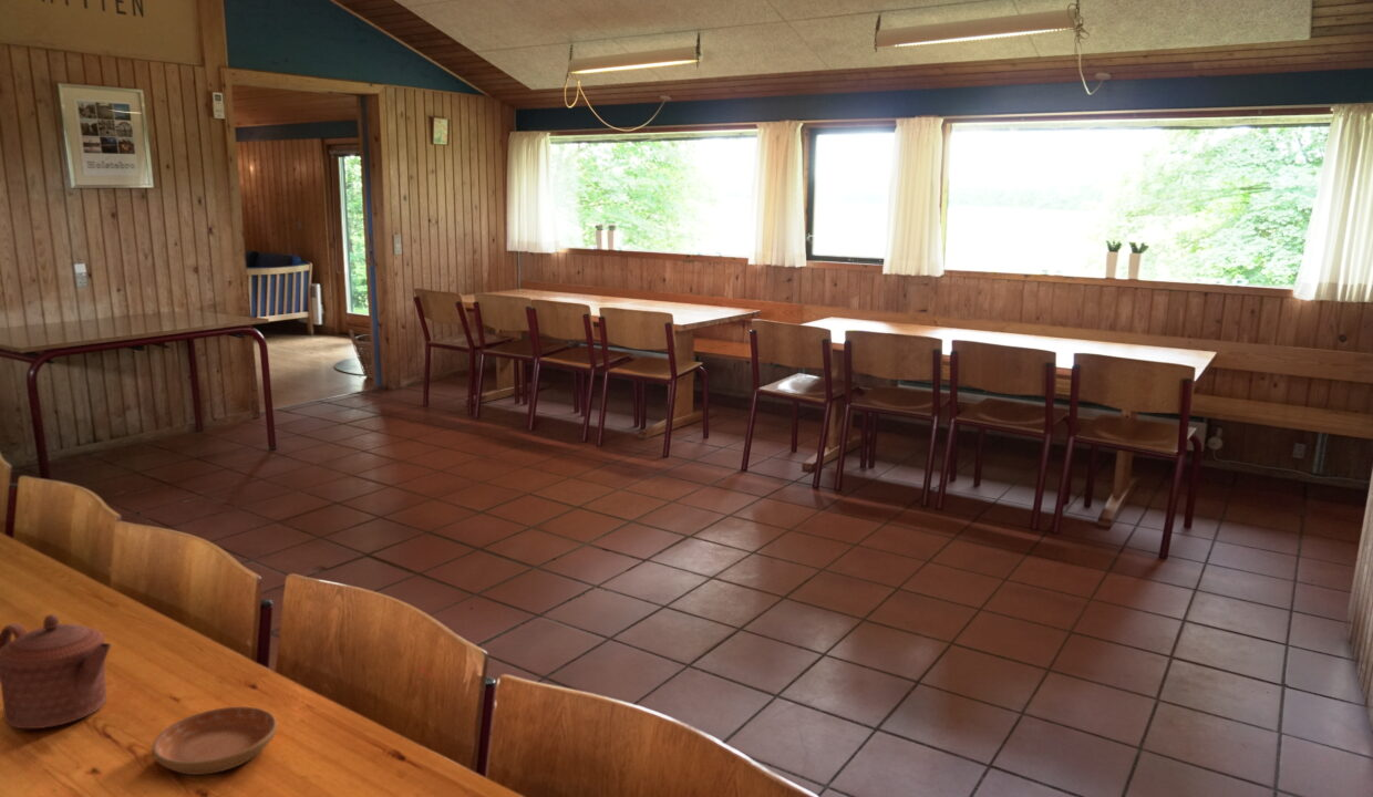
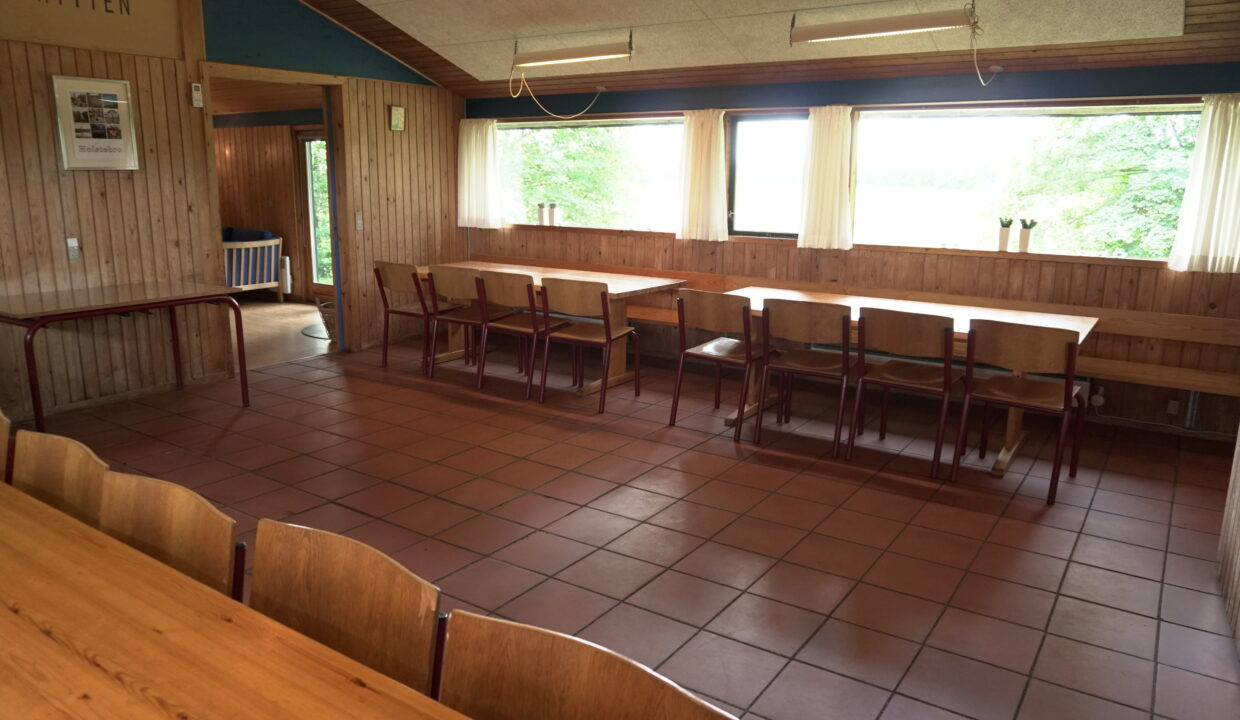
- teapot (54, 662)
- saucer (216, 742)
